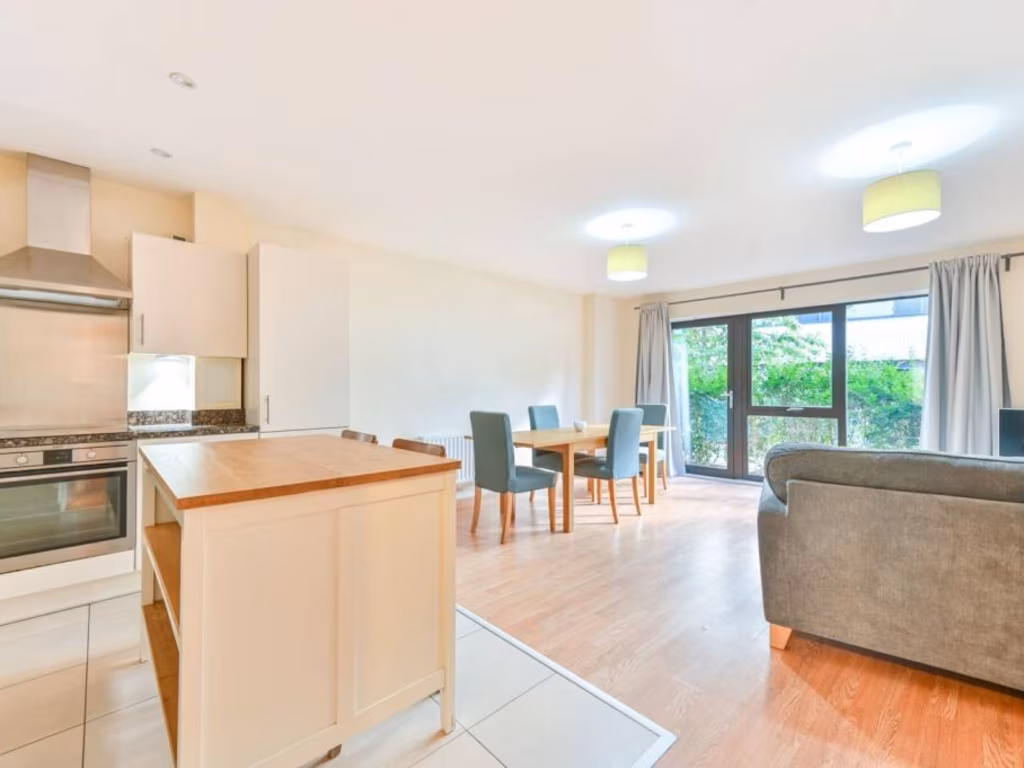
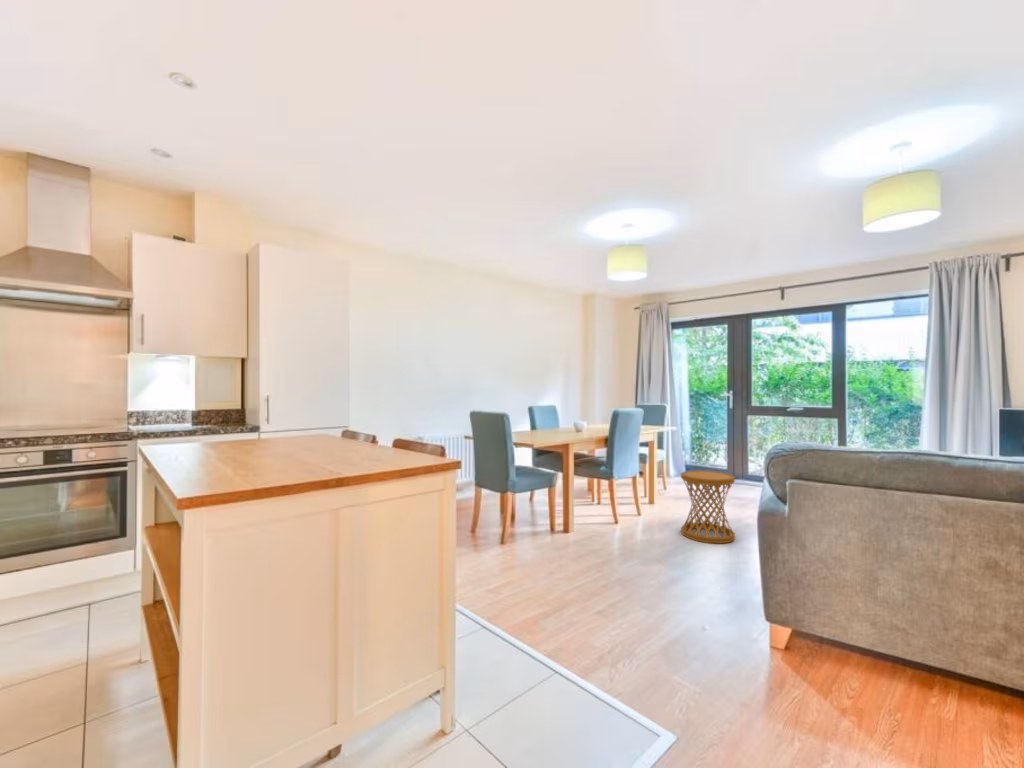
+ side table (706, 503)
